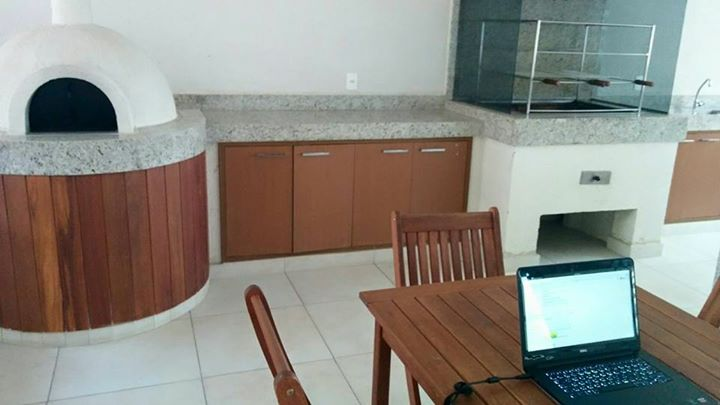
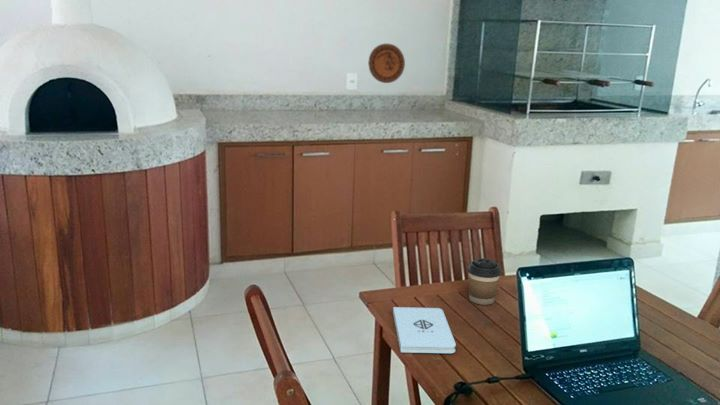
+ notepad (422, 328)
+ coffee cup (483, 279)
+ decorative plate (386, 63)
